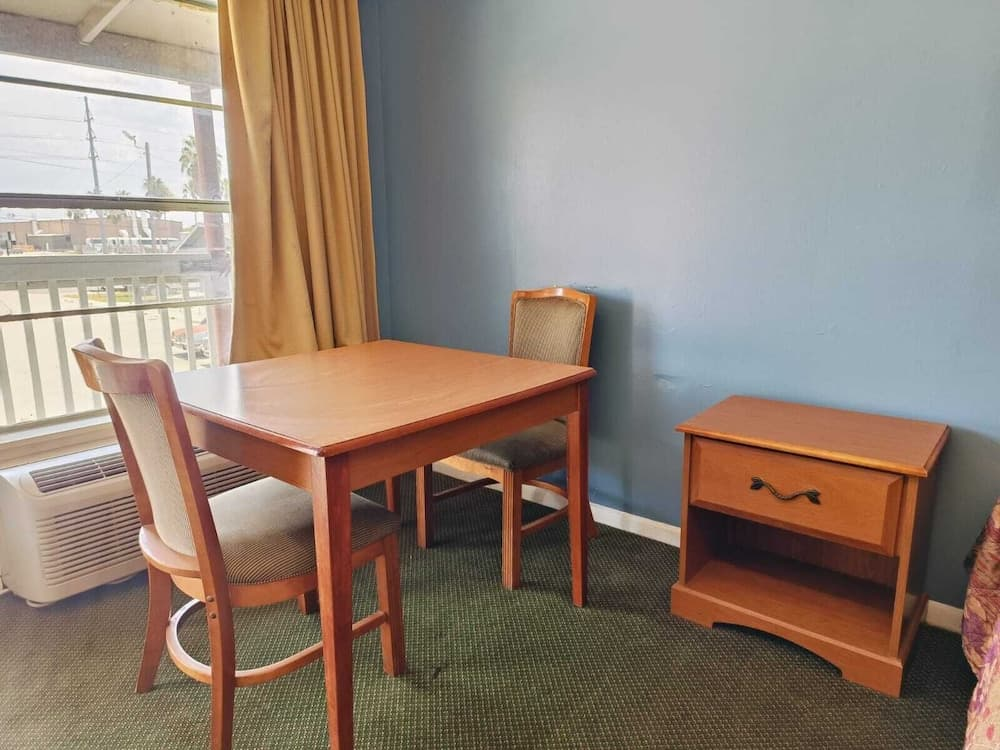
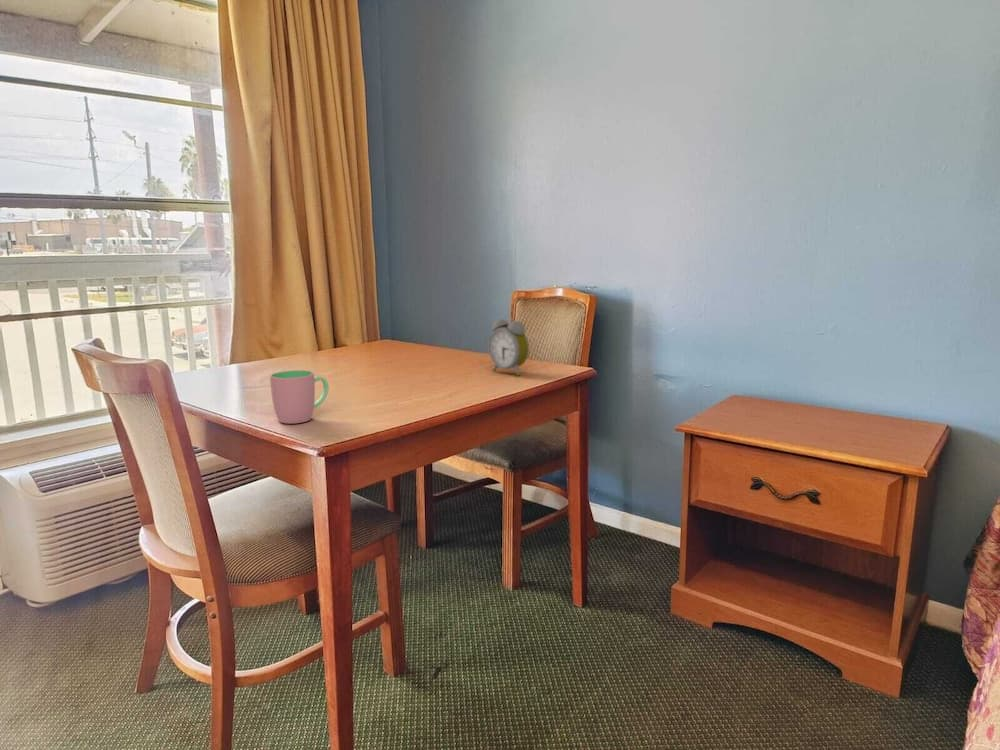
+ alarm clock (510, 346)
+ cup (300, 396)
